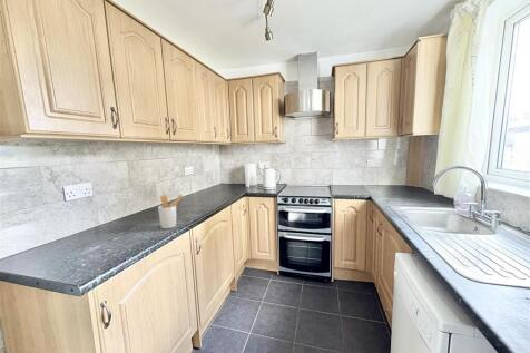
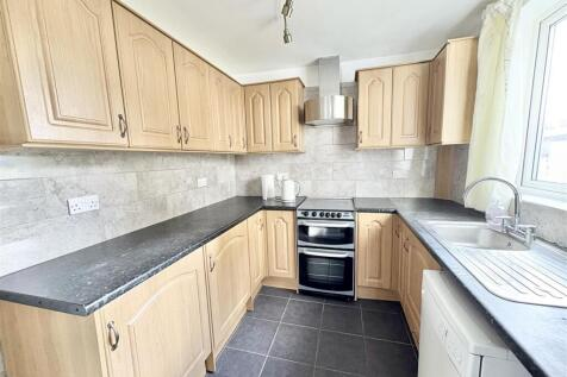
- utensil holder (171, 209)
